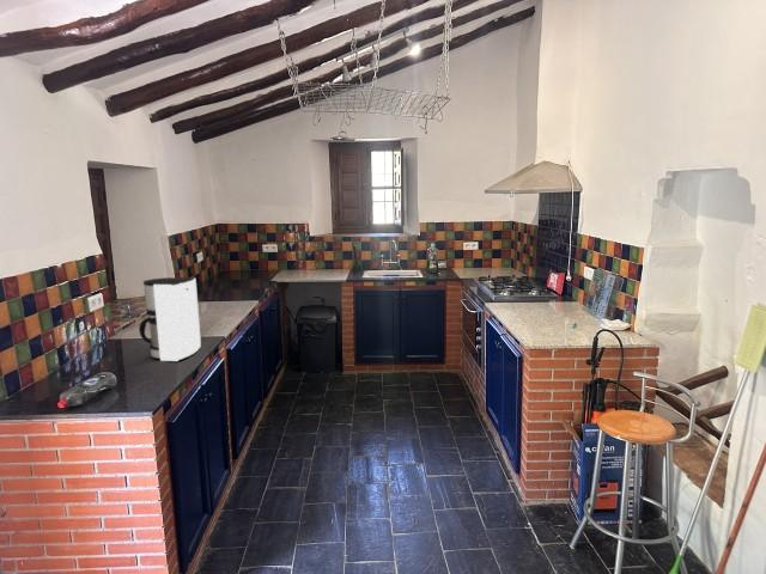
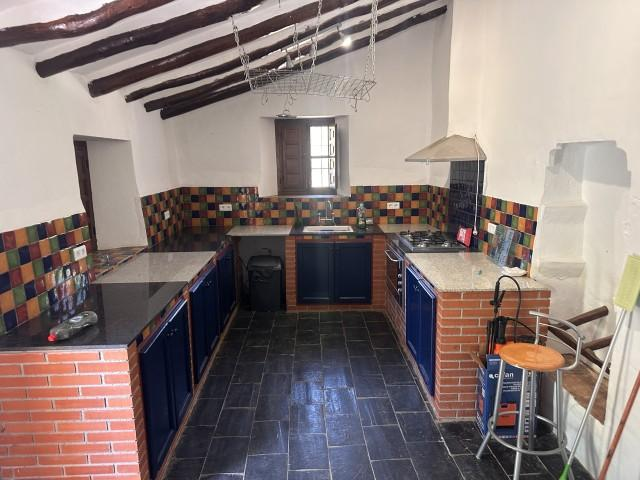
- coffee maker (164, 317)
